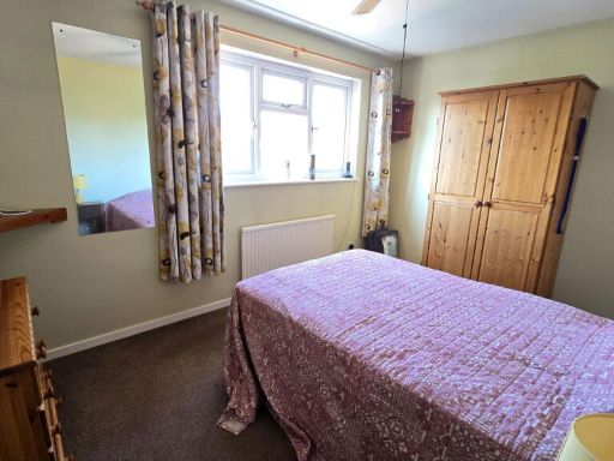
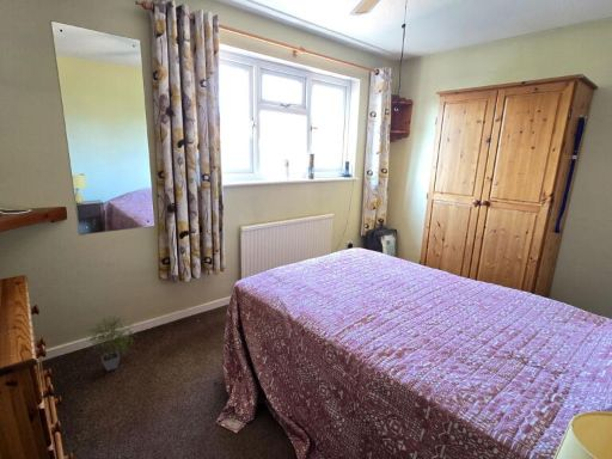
+ potted plant (111, 339)
